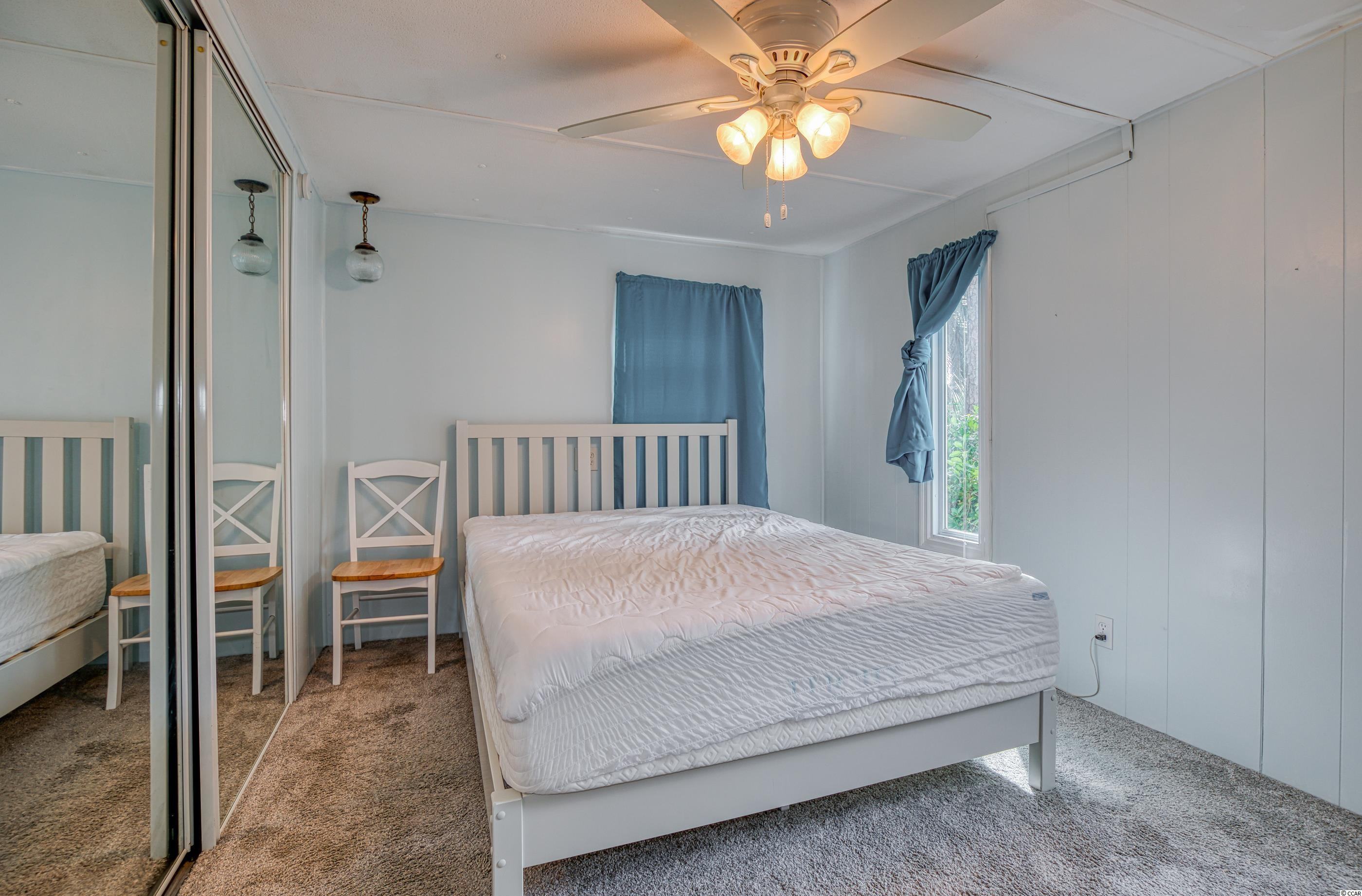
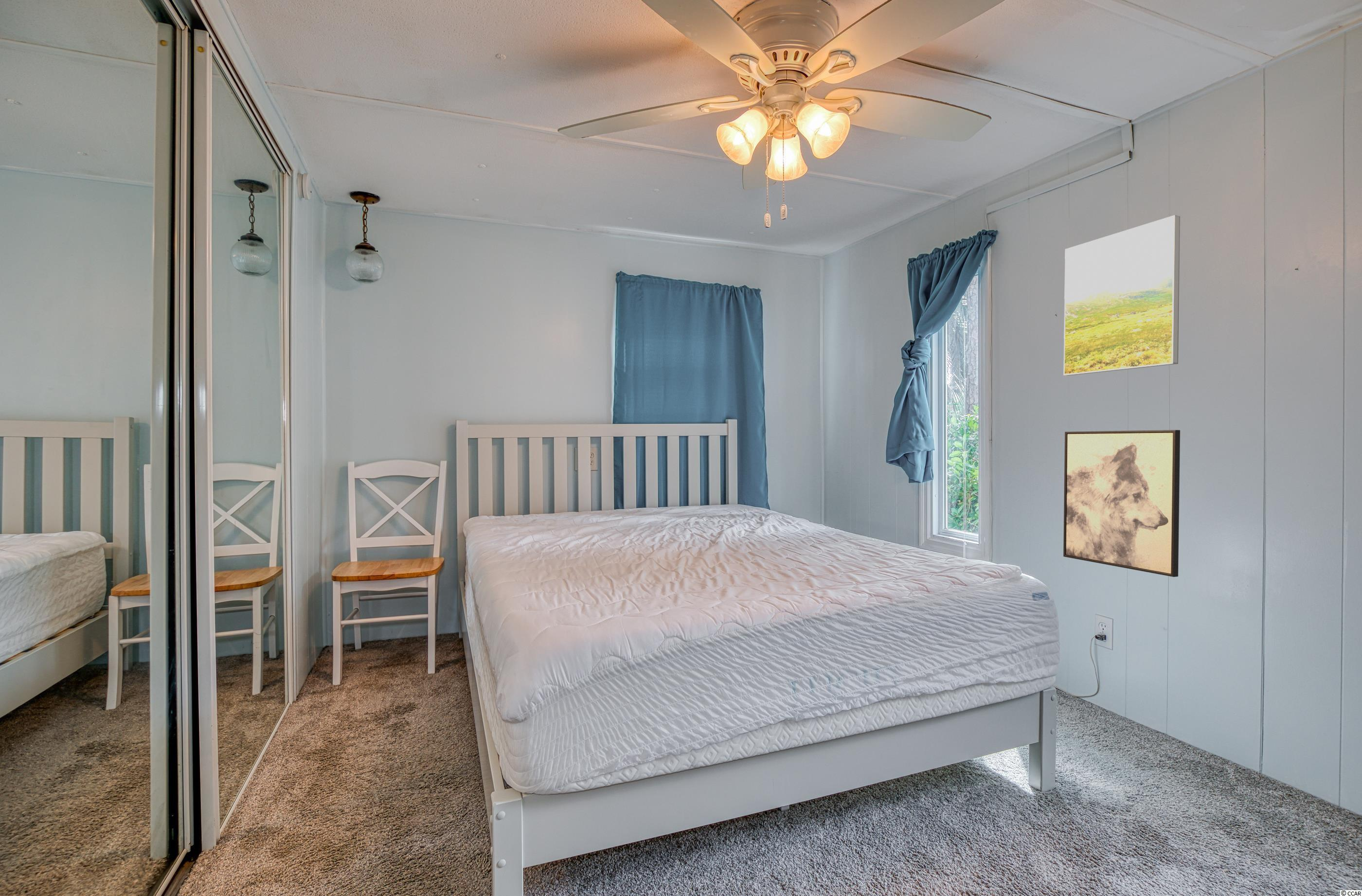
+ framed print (1117, 302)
+ wall art (1117, 498)
